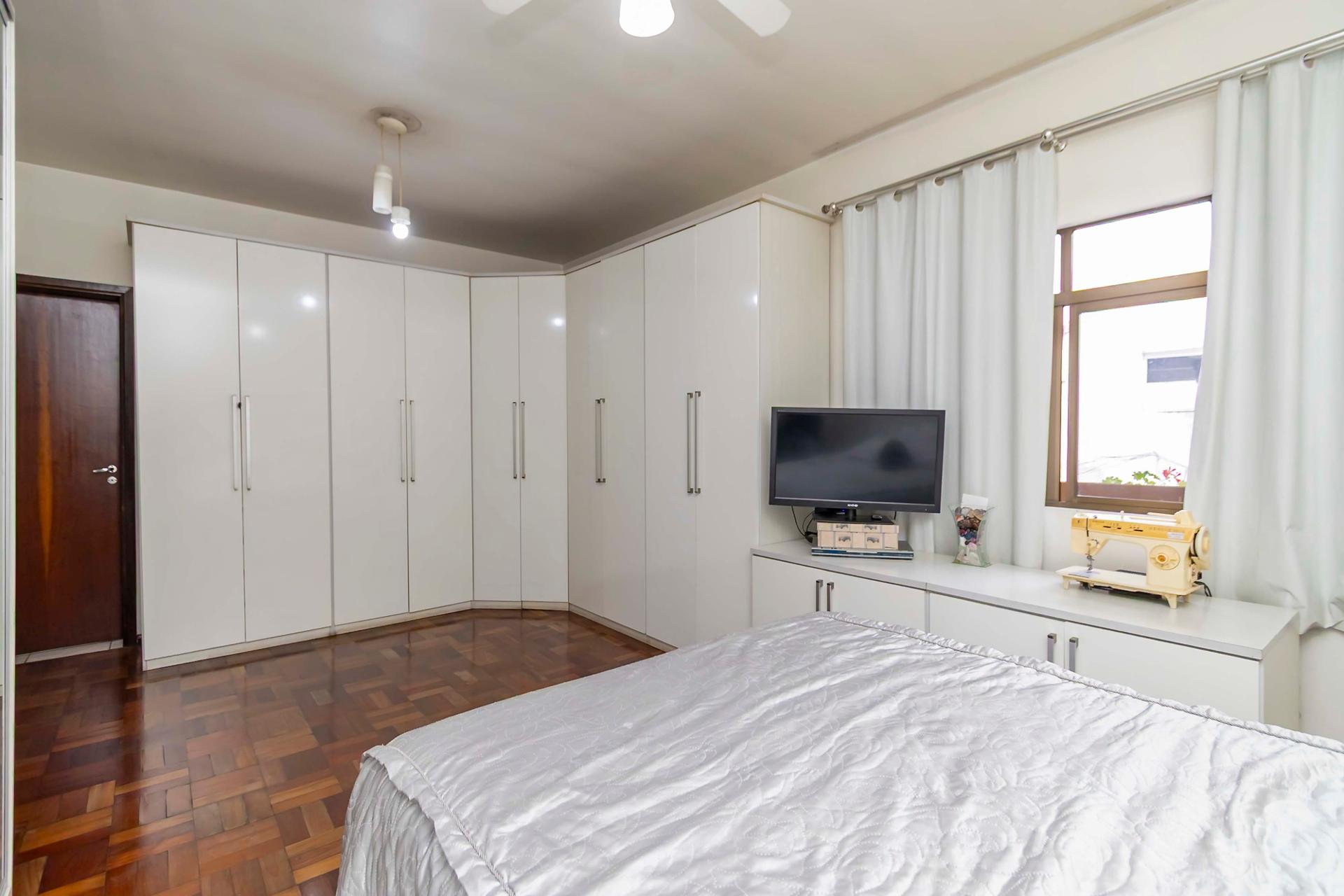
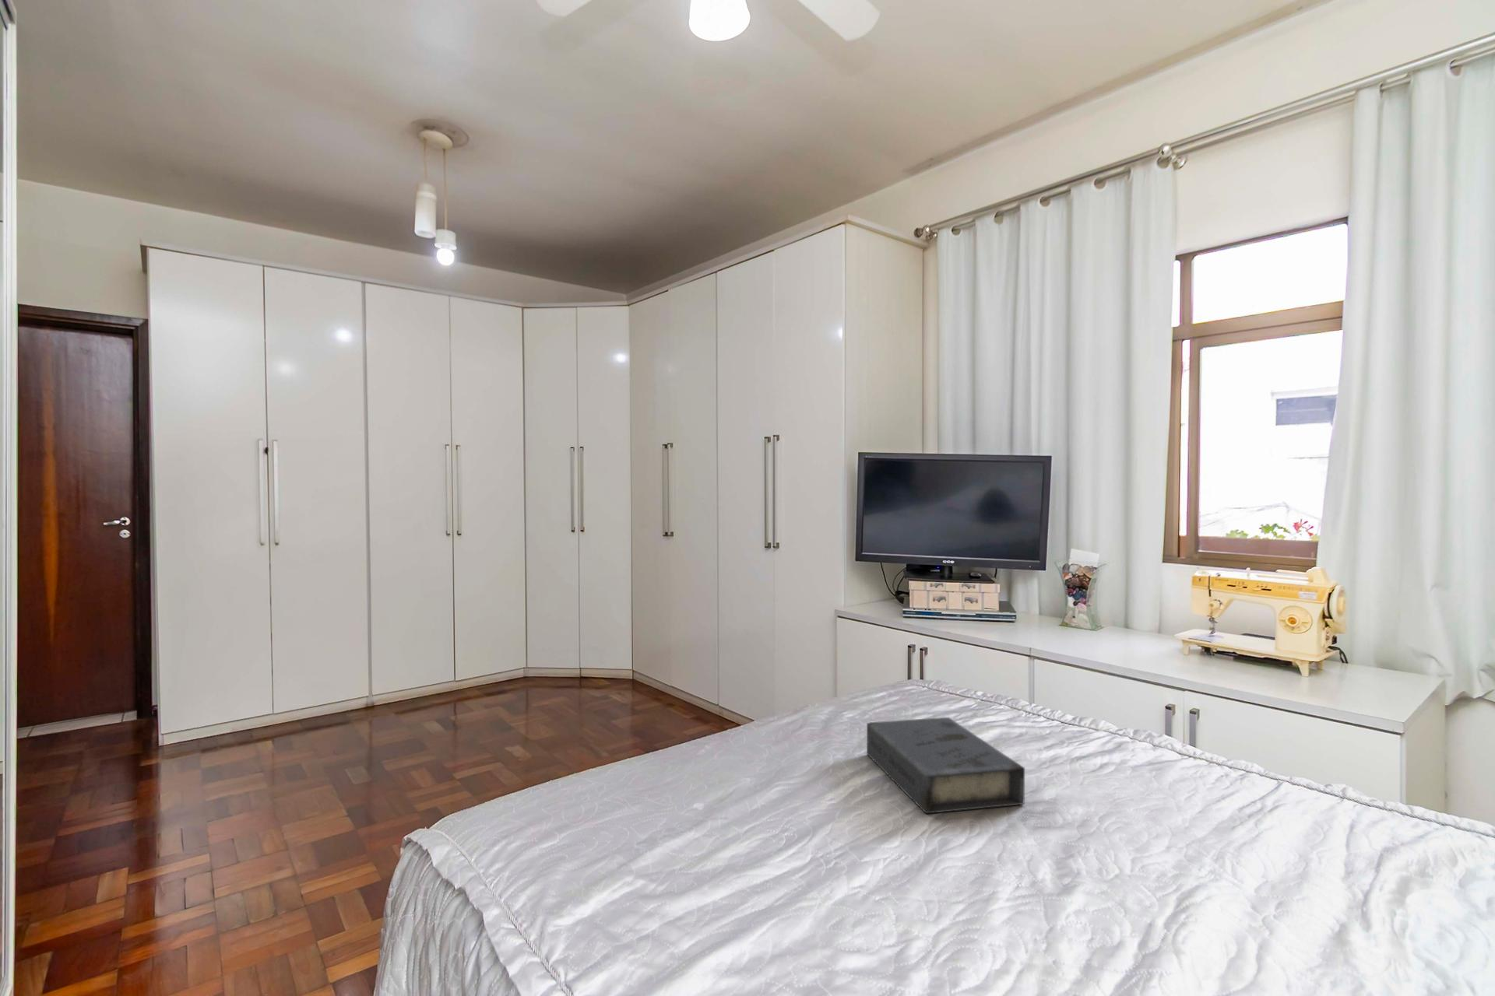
+ book (939, 758)
